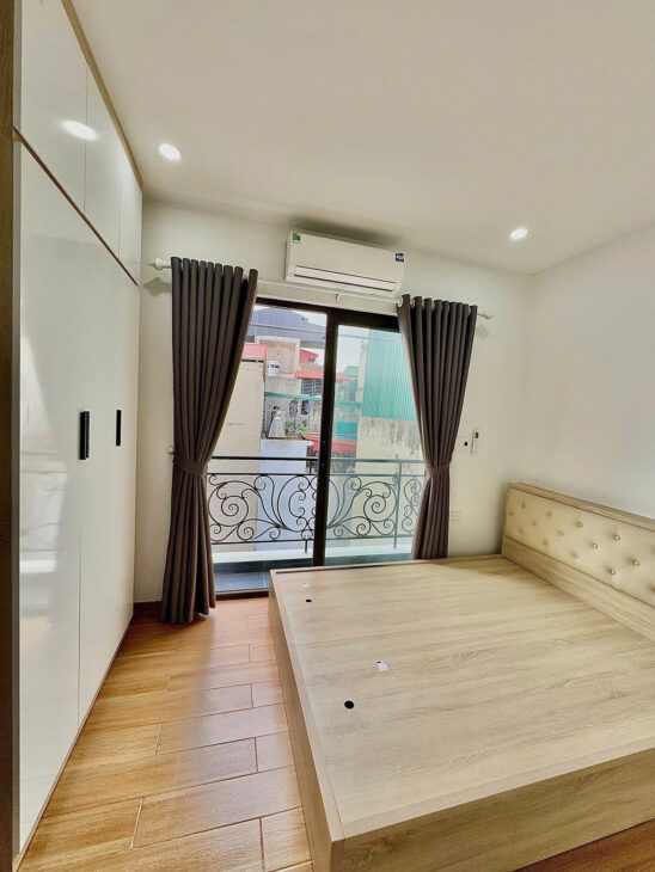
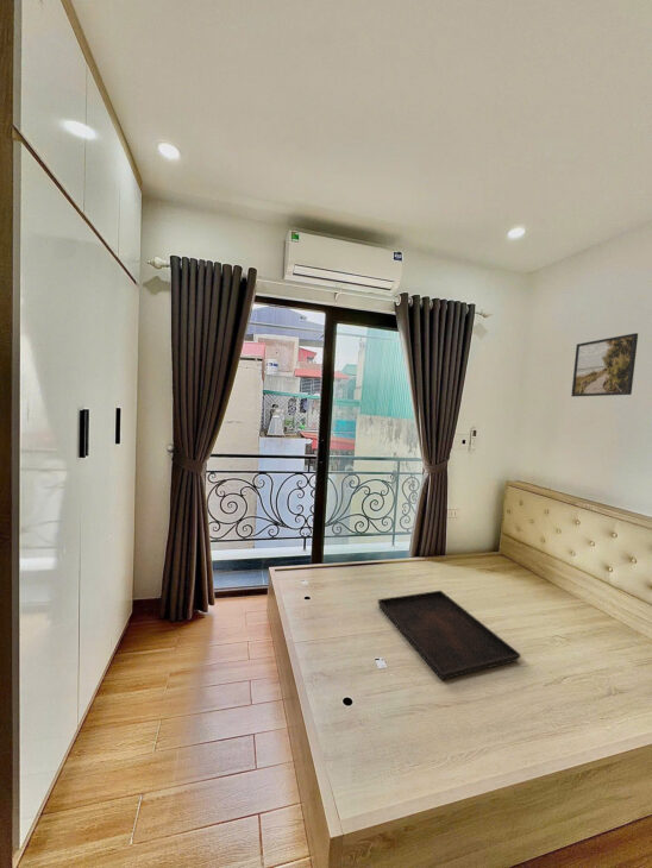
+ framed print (601, 367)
+ serving tray (440, 627)
